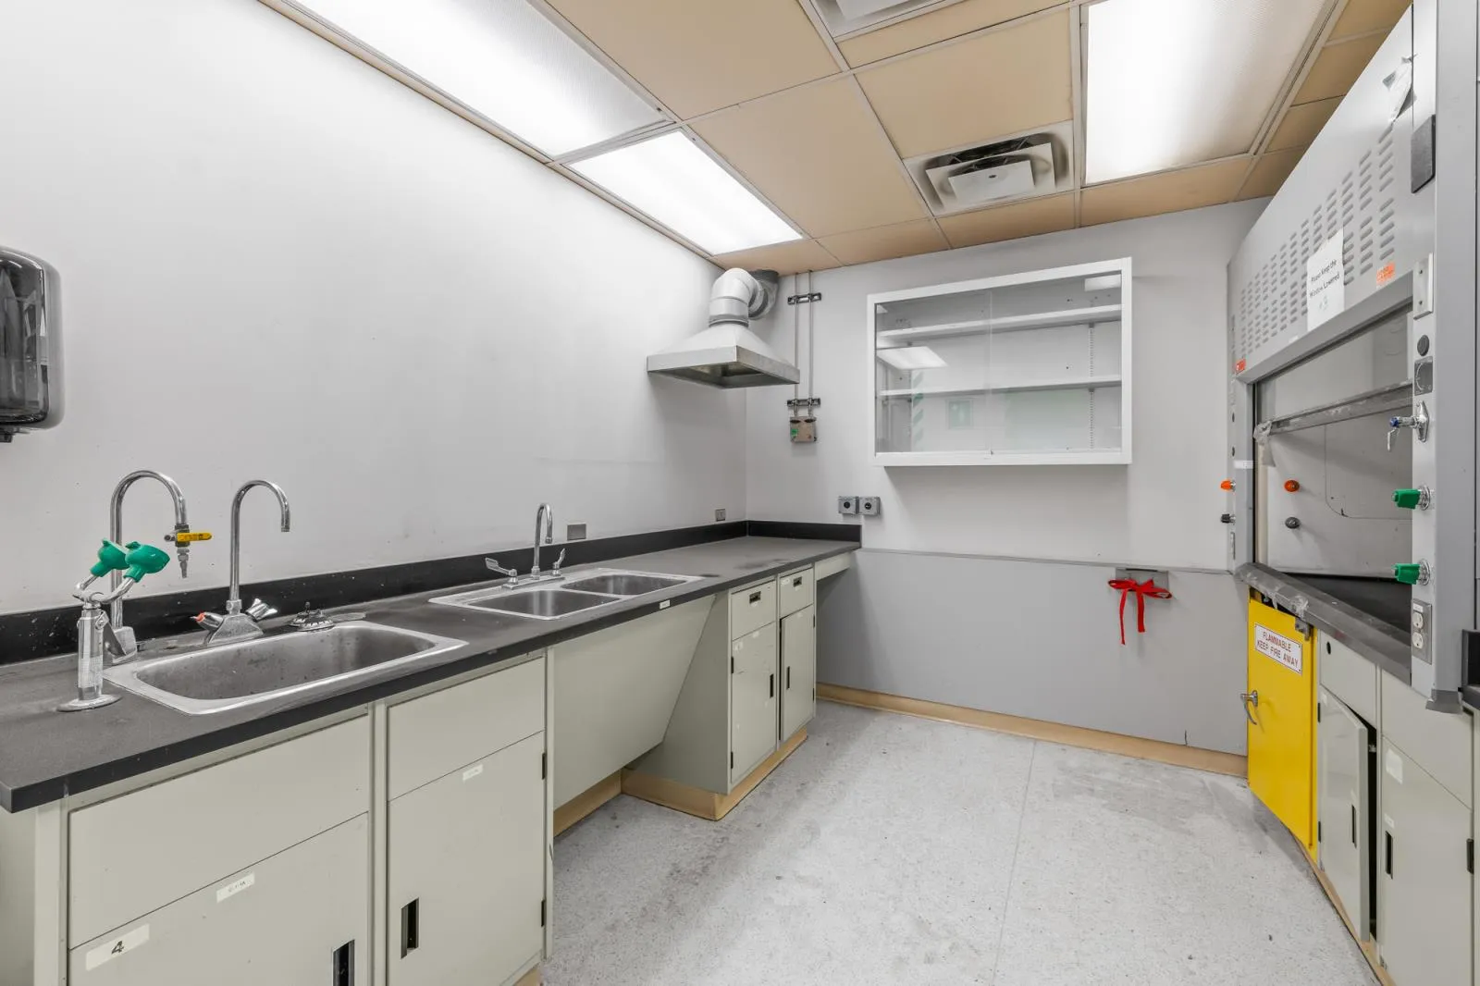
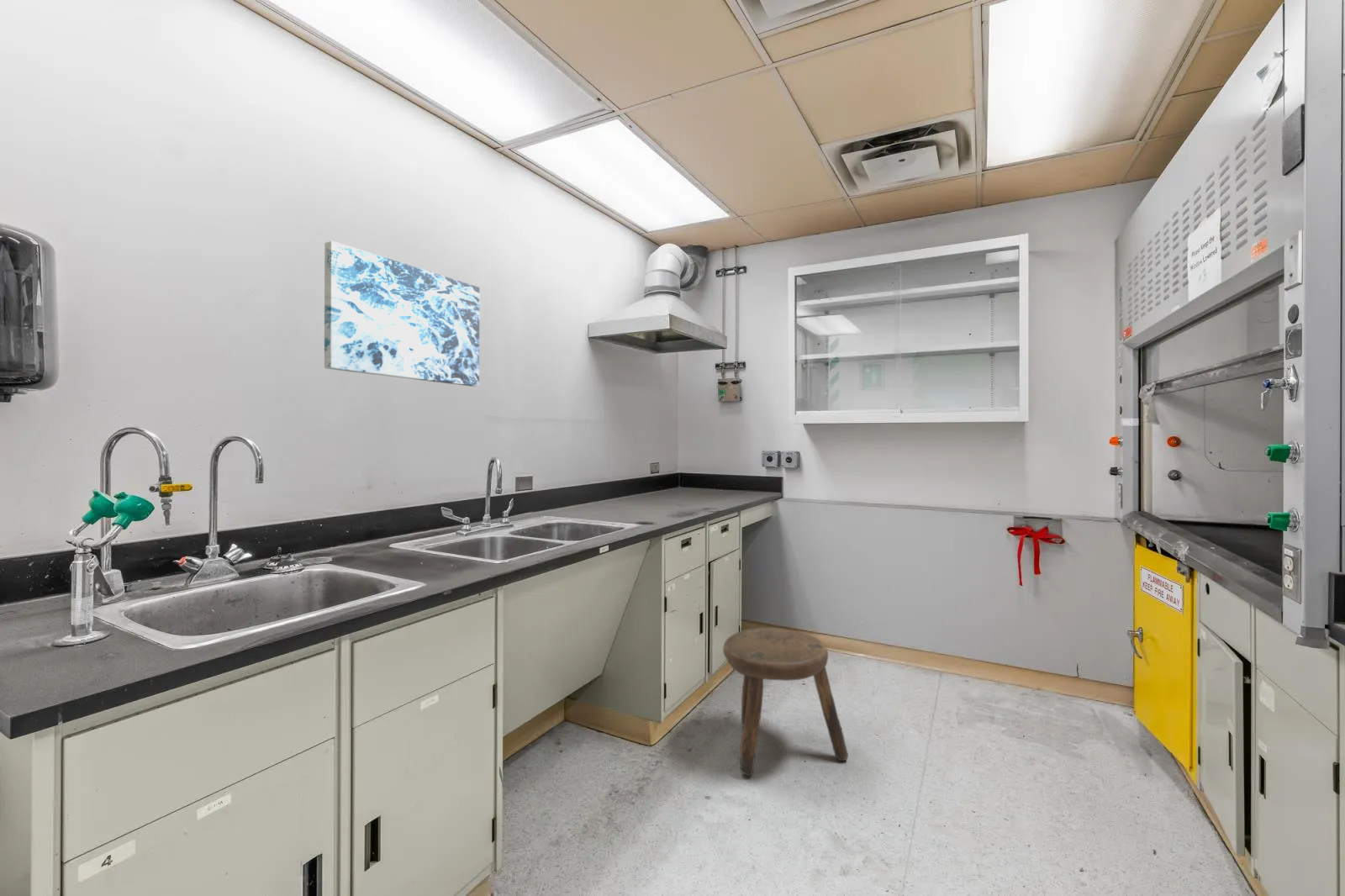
+ wall art (410, 323)
+ stool (783, 680)
